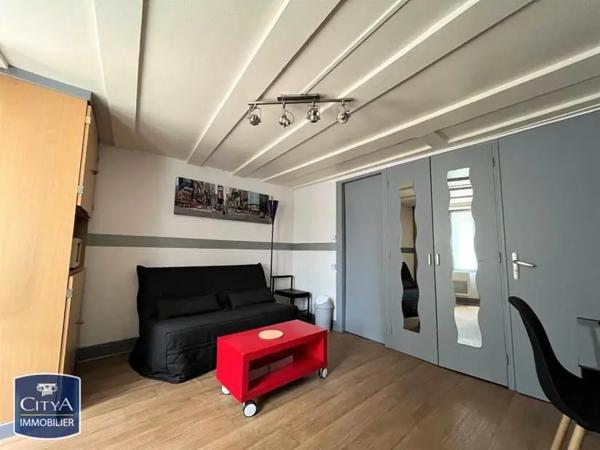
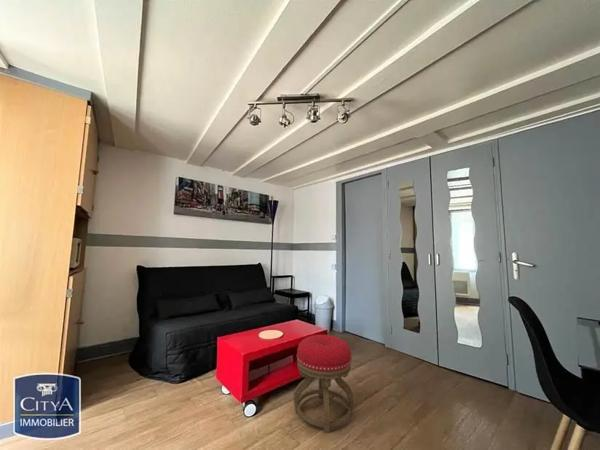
+ stool (323, 376)
